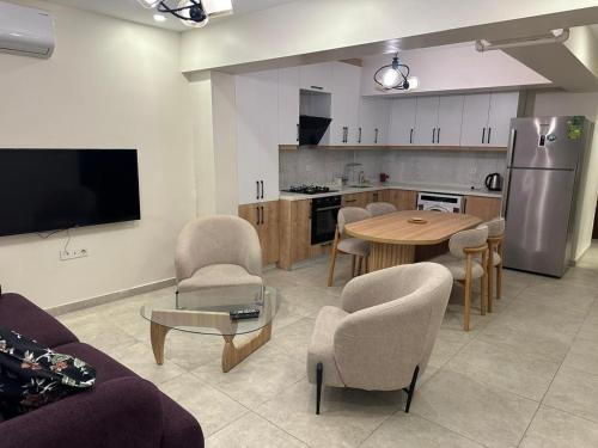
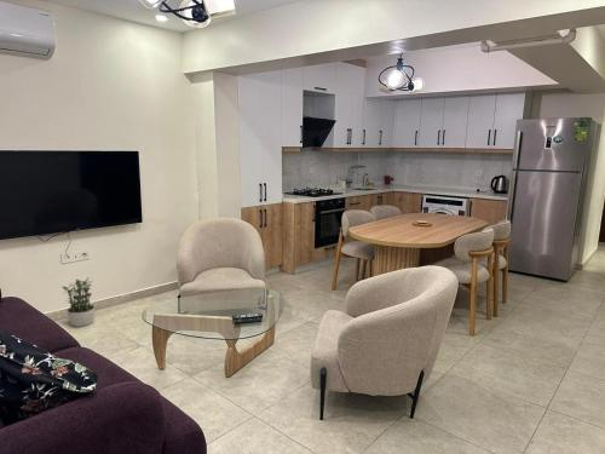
+ potted plant (77, 300)
